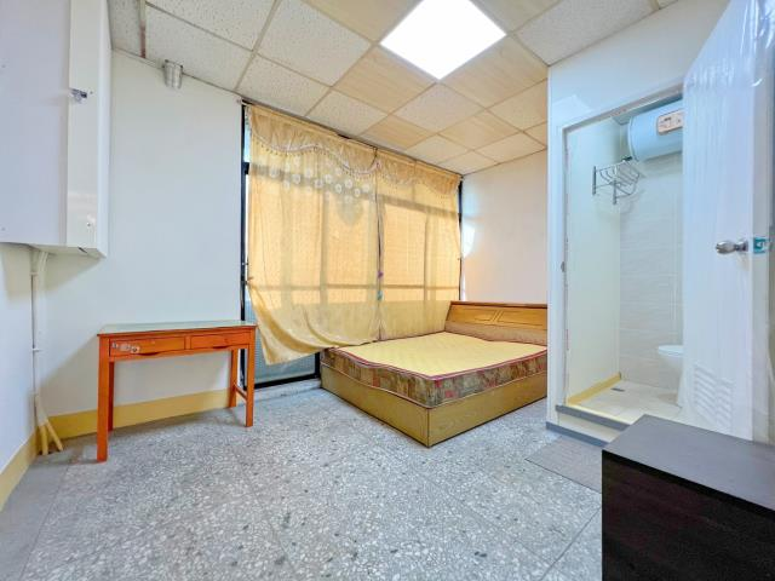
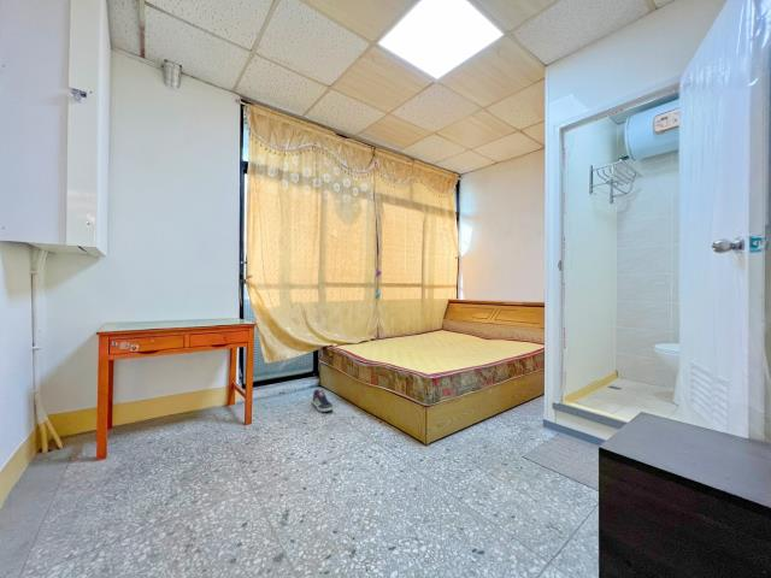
+ sneaker (322, 399)
